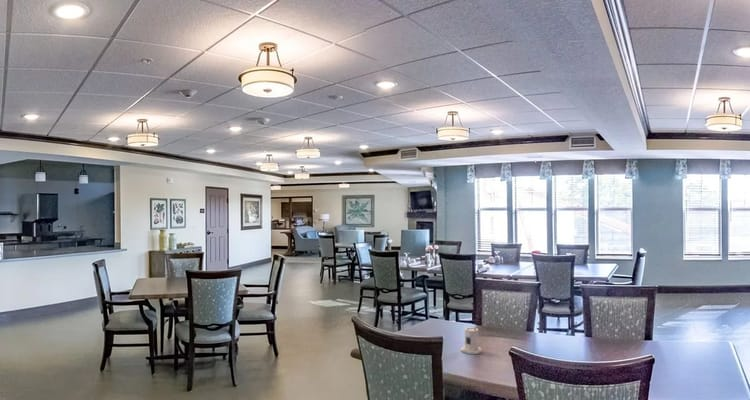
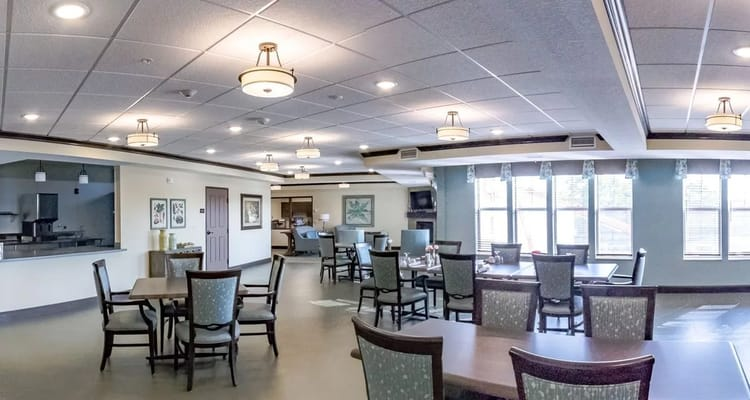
- candle (471, 338)
